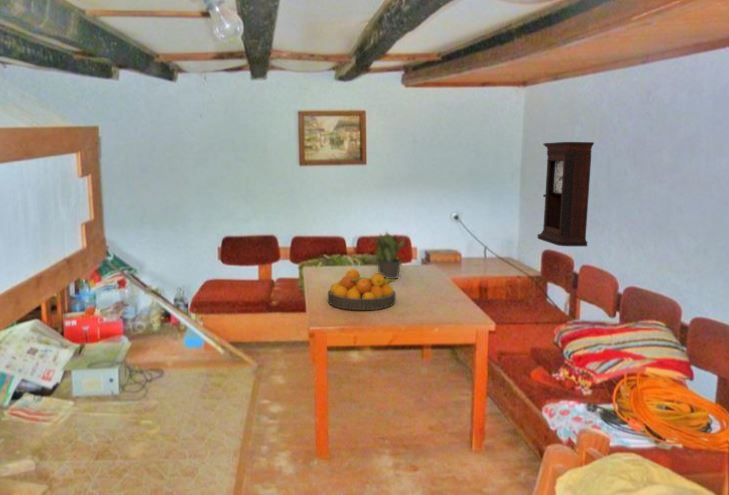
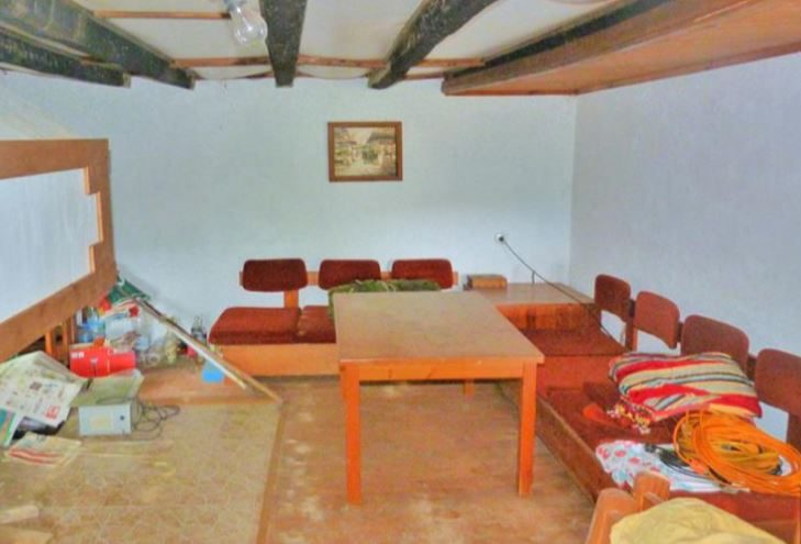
- fruit bowl (361, 287)
- potted plant (390, 252)
- pendulum clock (562, 192)
